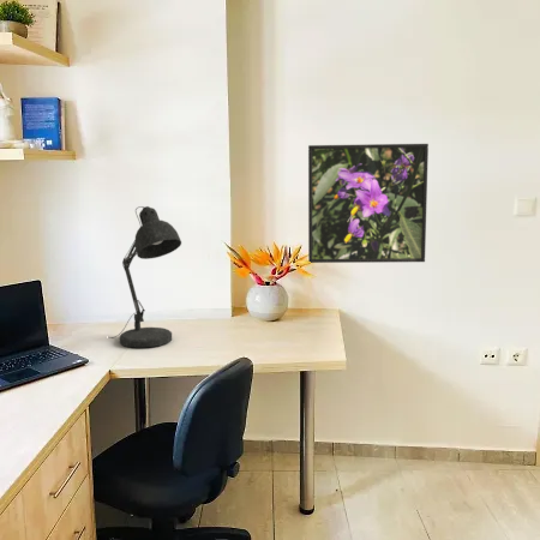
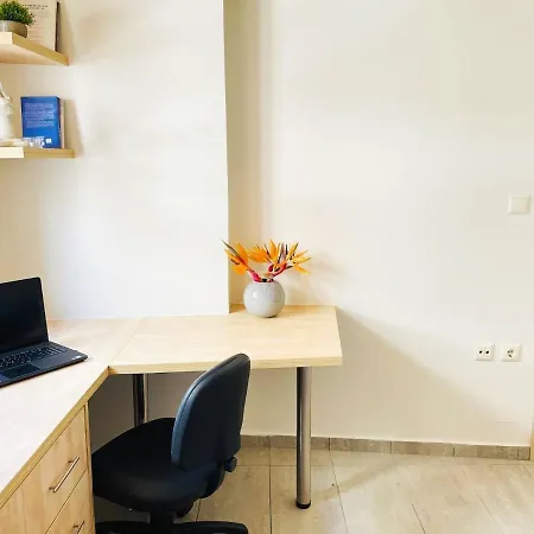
- desk lamp (131, 277)
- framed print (366, 204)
